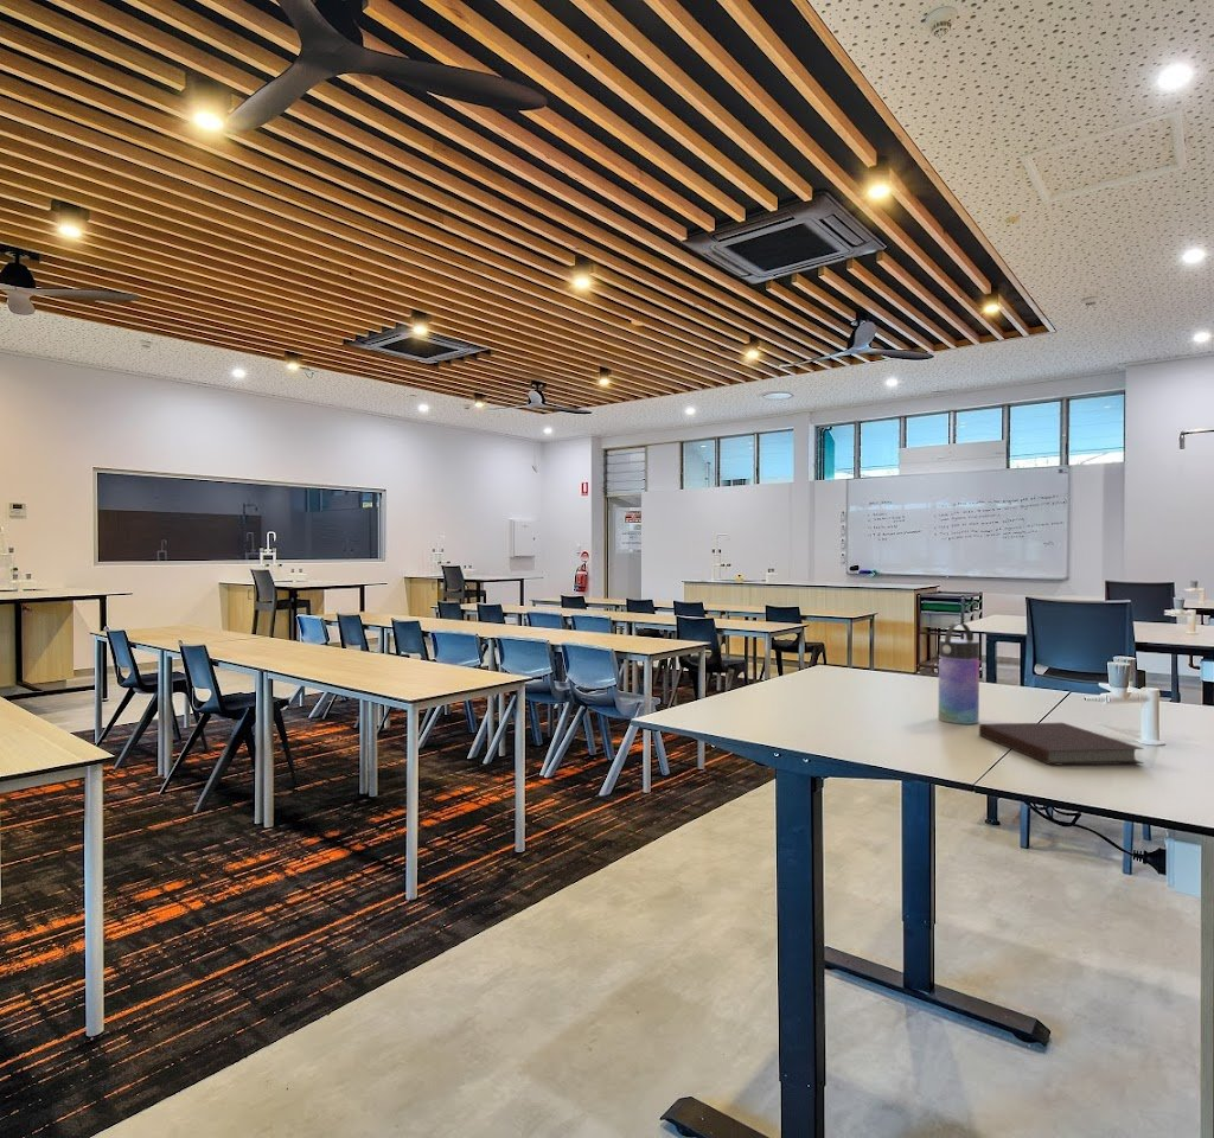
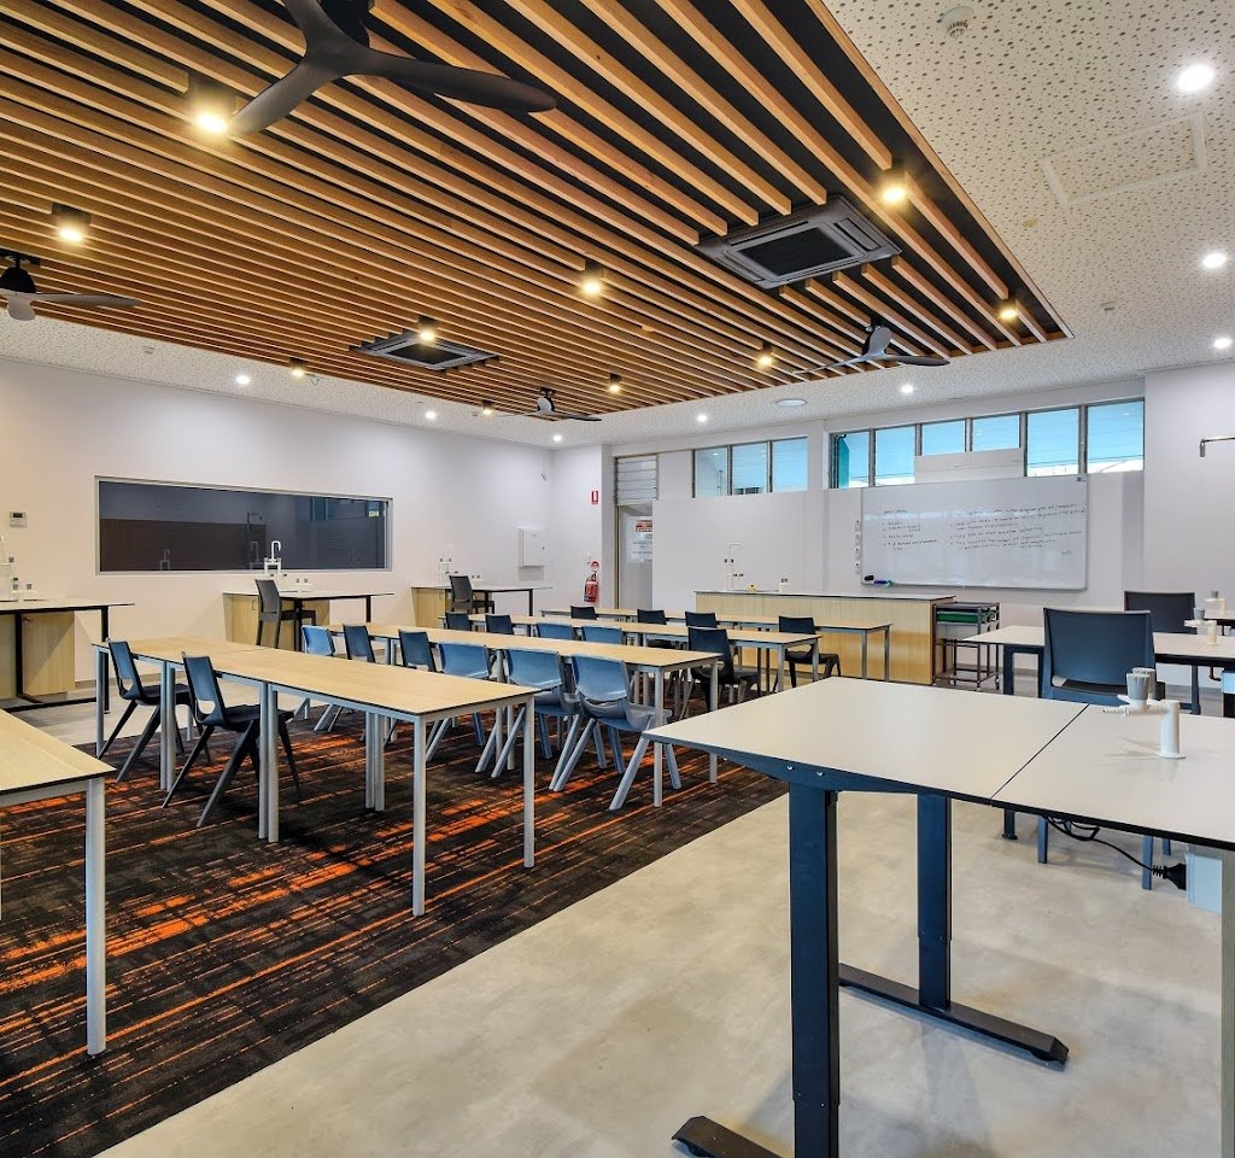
- water bottle (958, 671)
- notebook (1055, 742)
